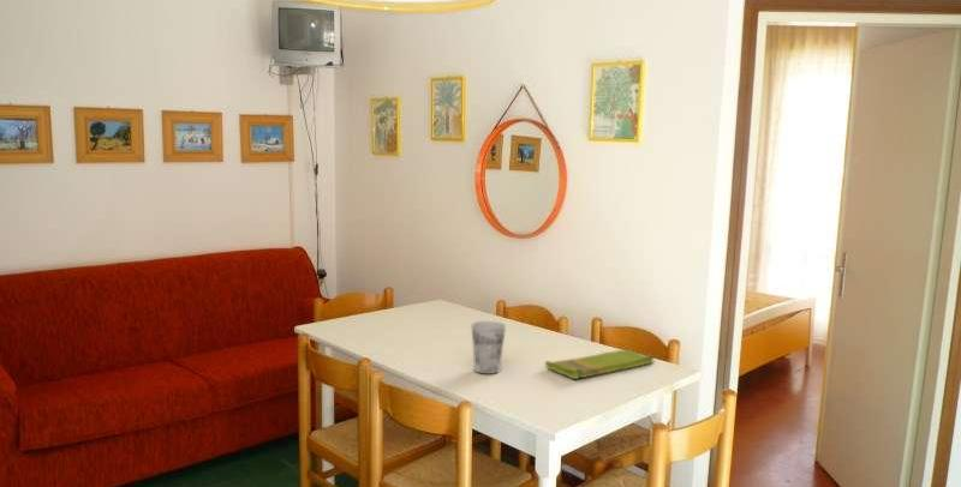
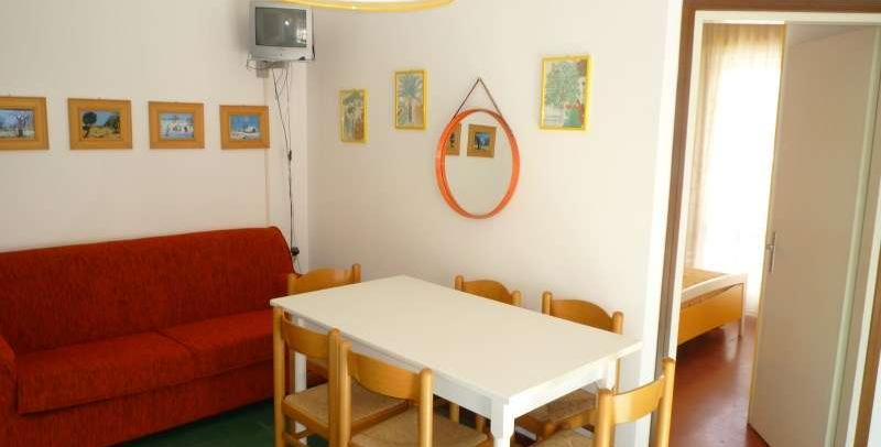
- cup (488, 347)
- dish towel (599, 361)
